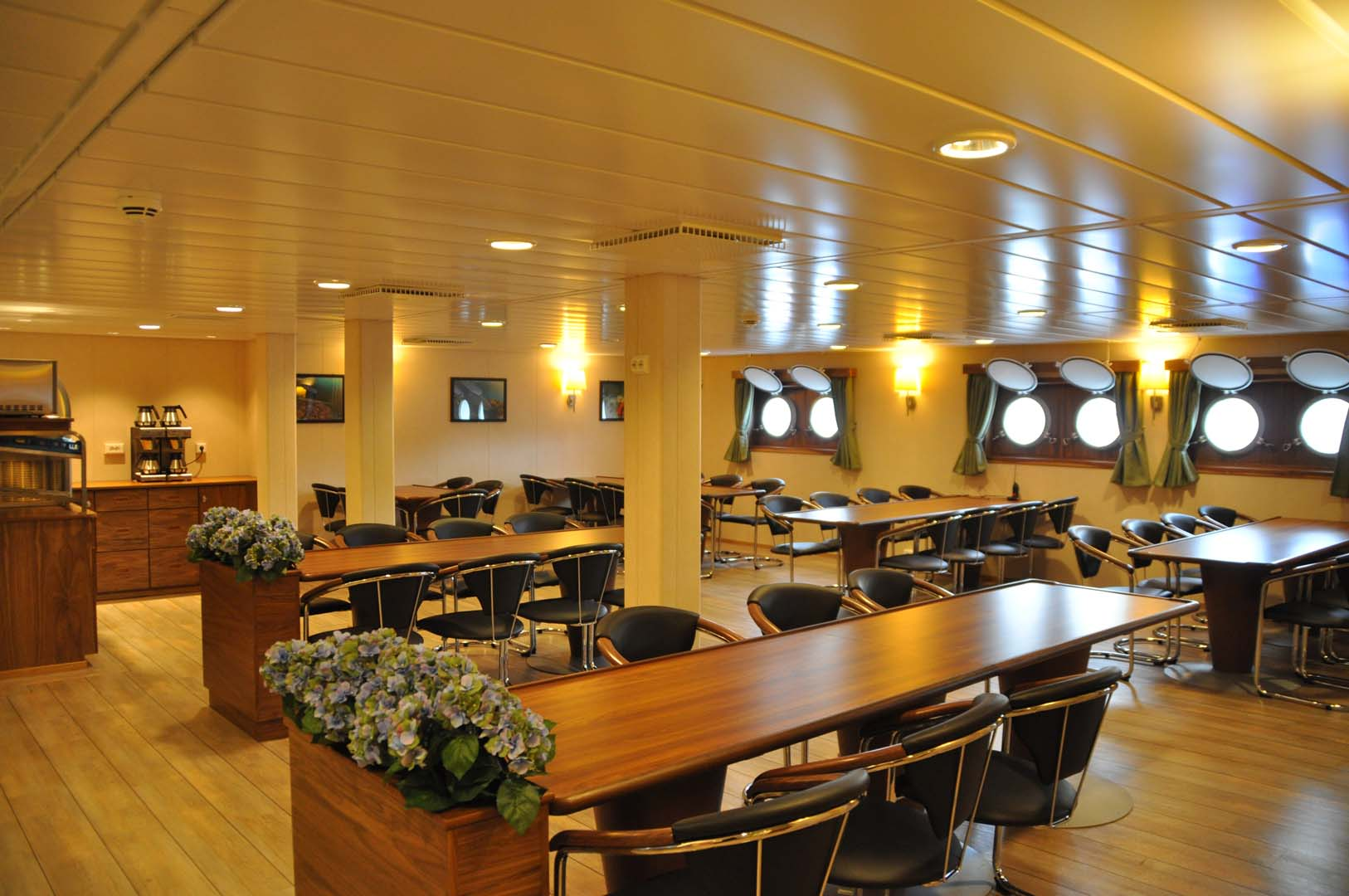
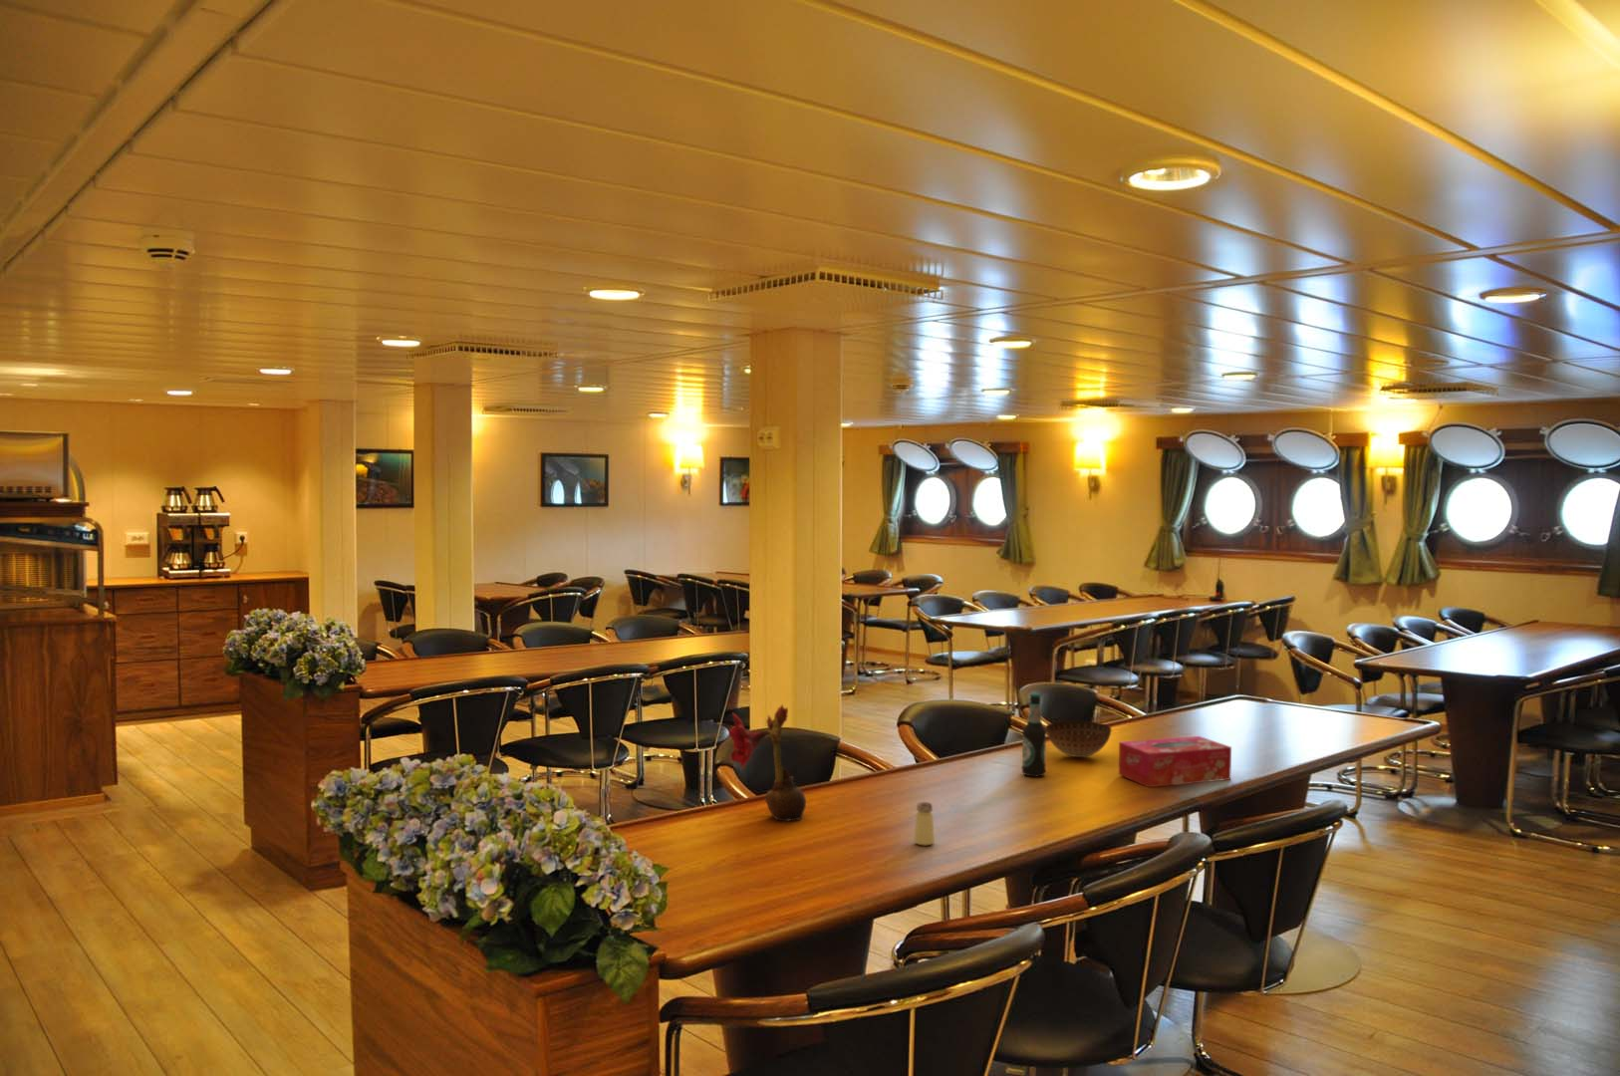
+ flower (775, 760)
+ bowl (1077, 741)
+ bottle (1034, 734)
+ tissue box (1173, 760)
+ saltshaker (923, 821)
